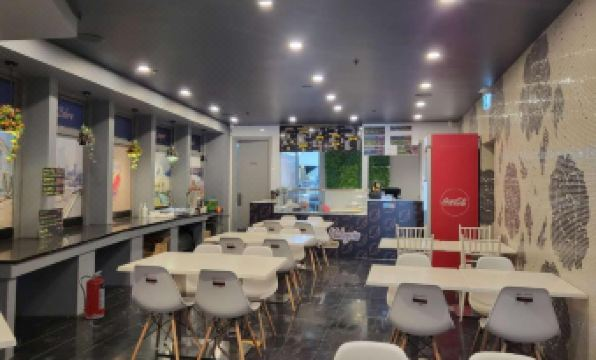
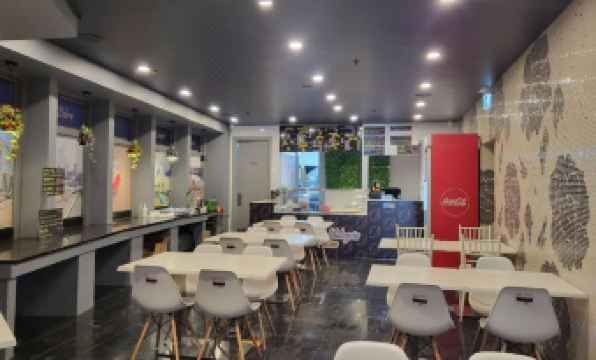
- fire extinguisher (92, 294)
